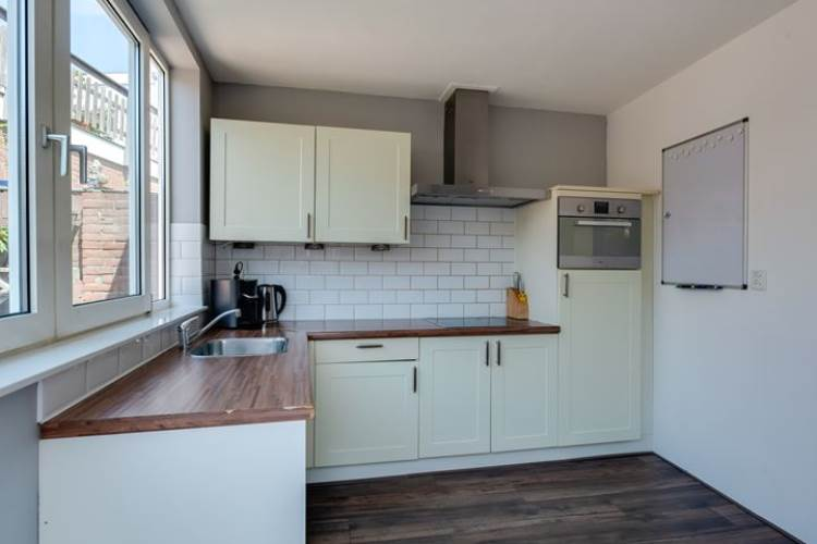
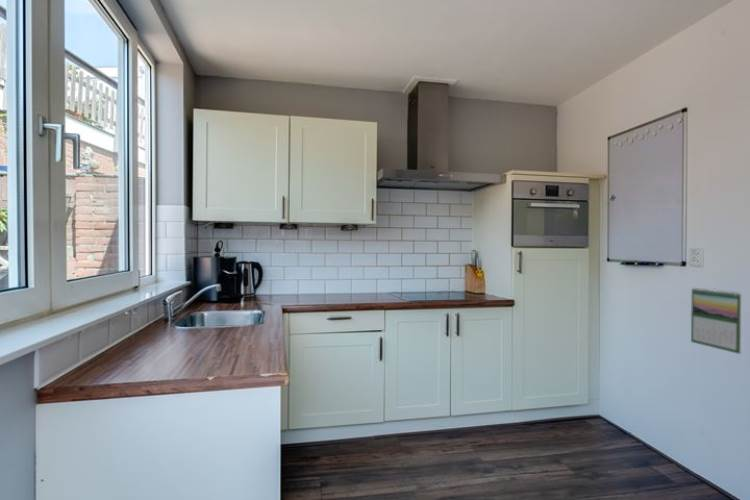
+ calendar (714, 318)
